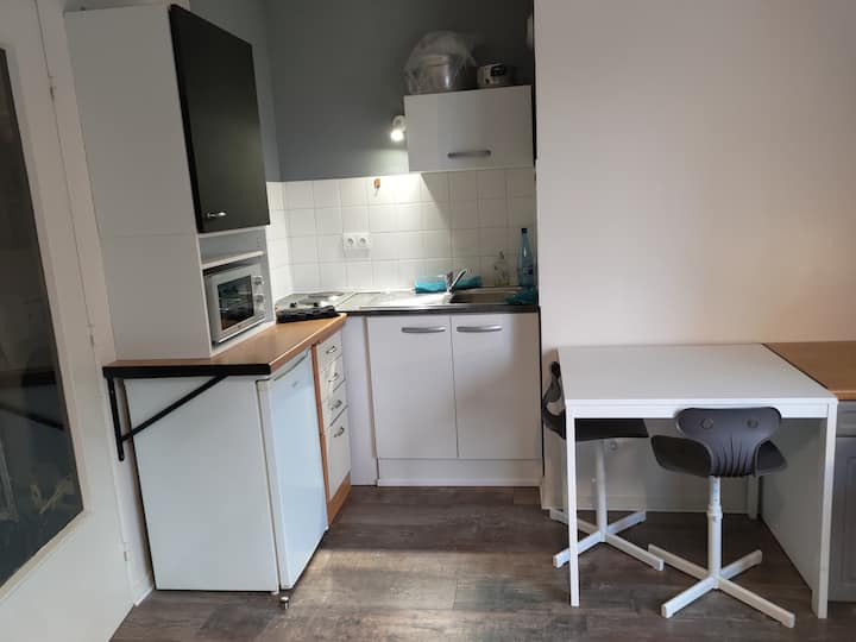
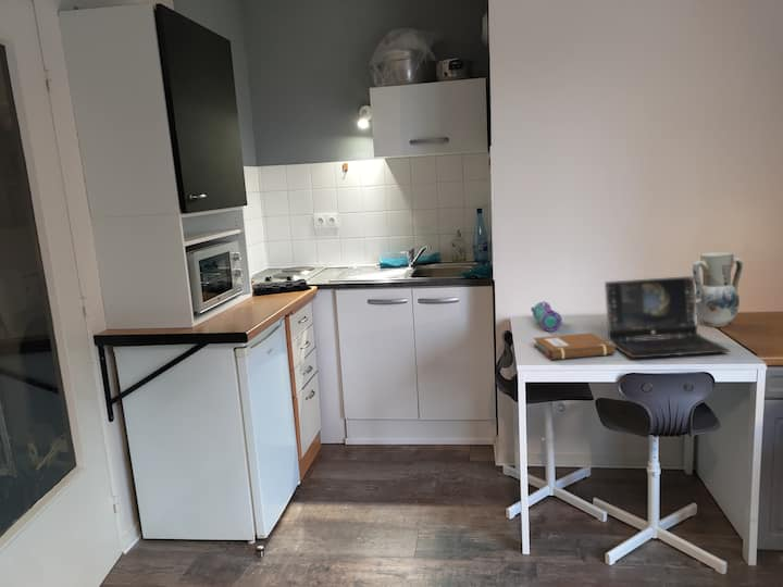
+ pencil case (546, 315)
+ vase (716, 289)
+ notebook (571, 346)
+ laptop computer (664, 316)
